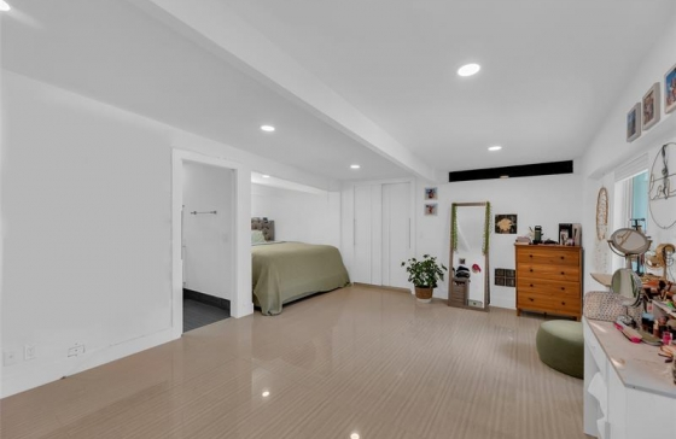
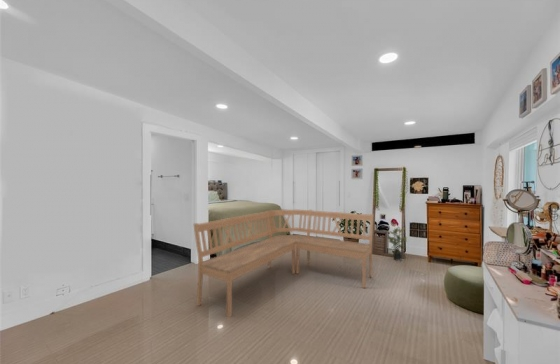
+ potted plant (396, 243)
+ bench (296, 253)
